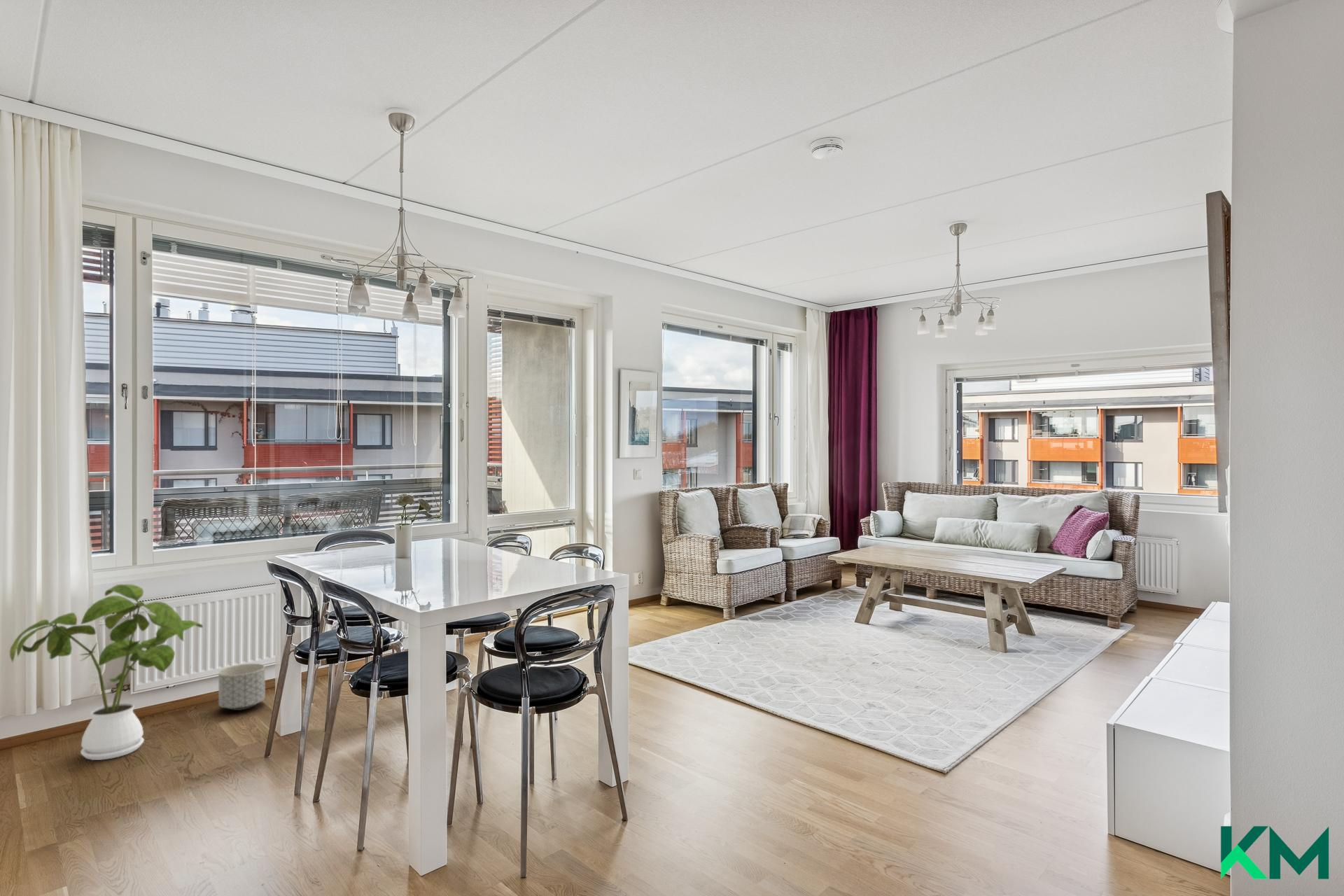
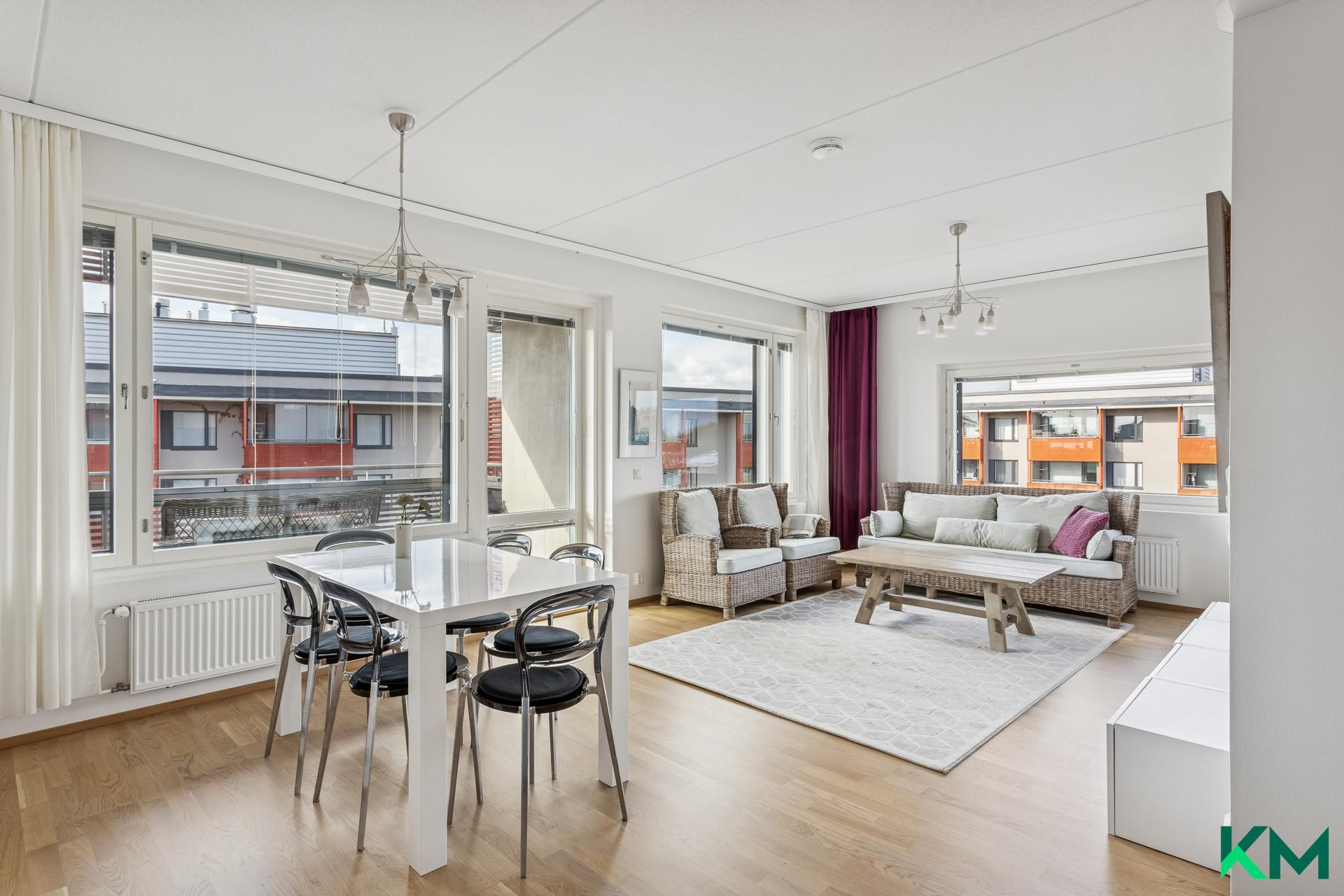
- house plant (130, 668)
- planter (241, 688)
